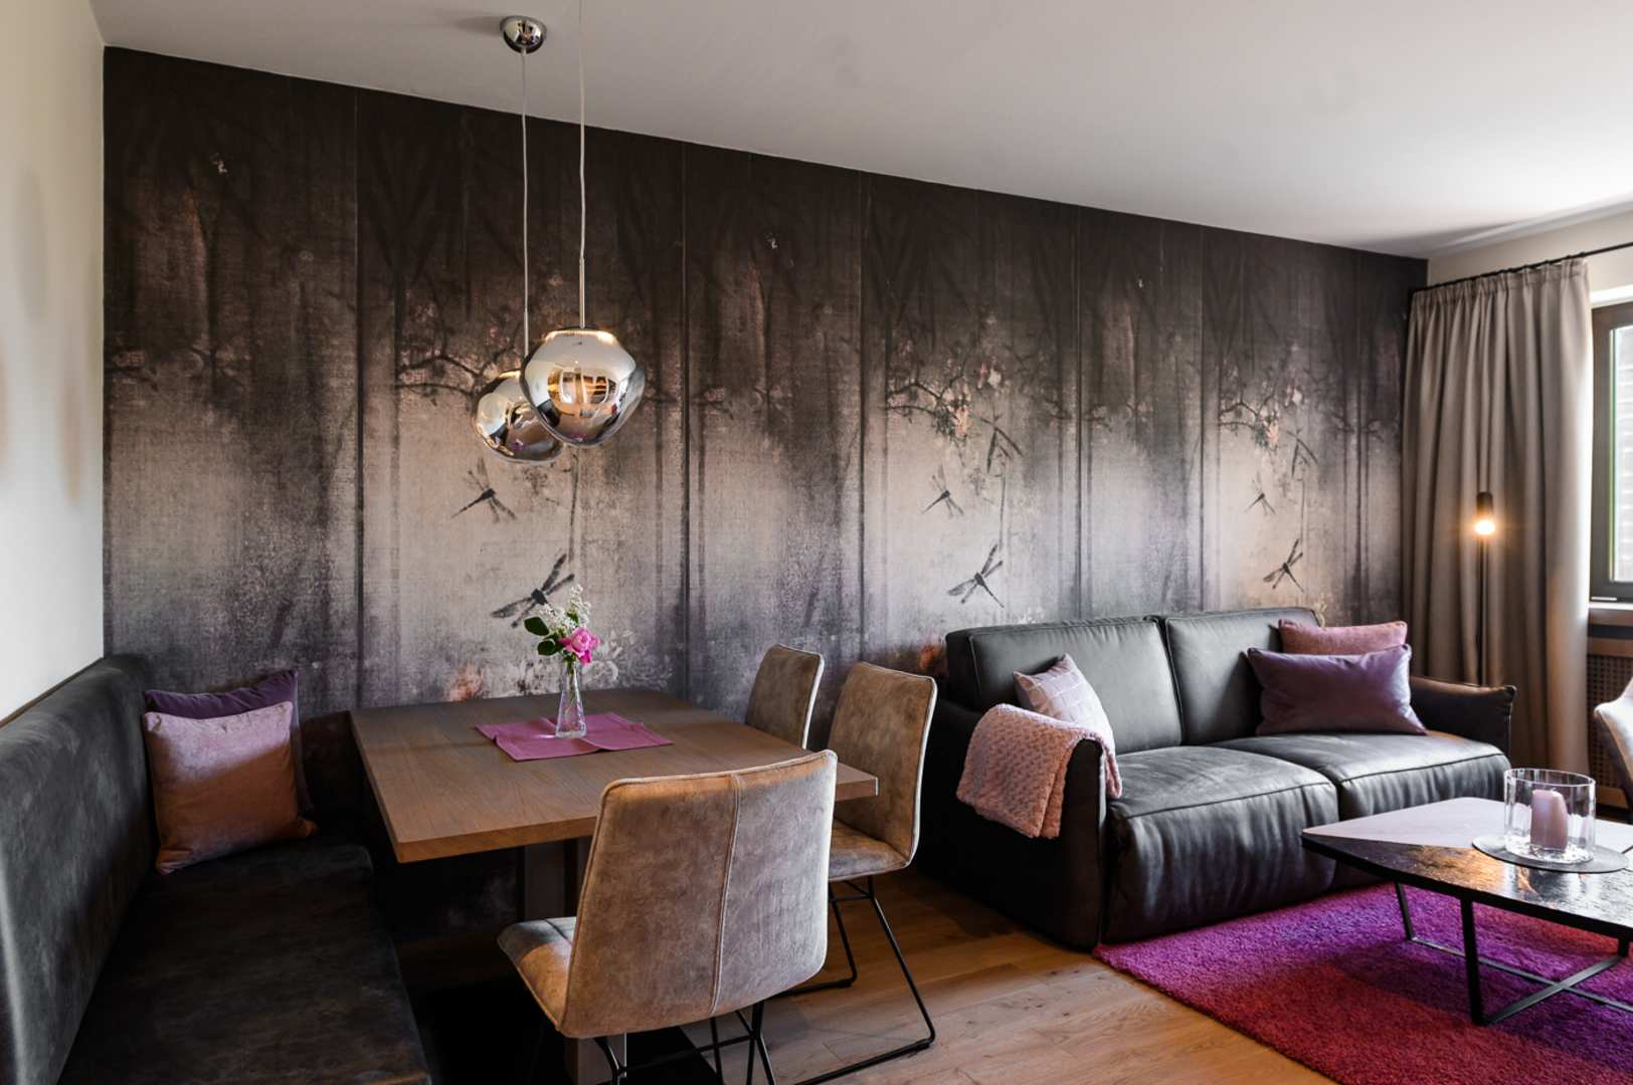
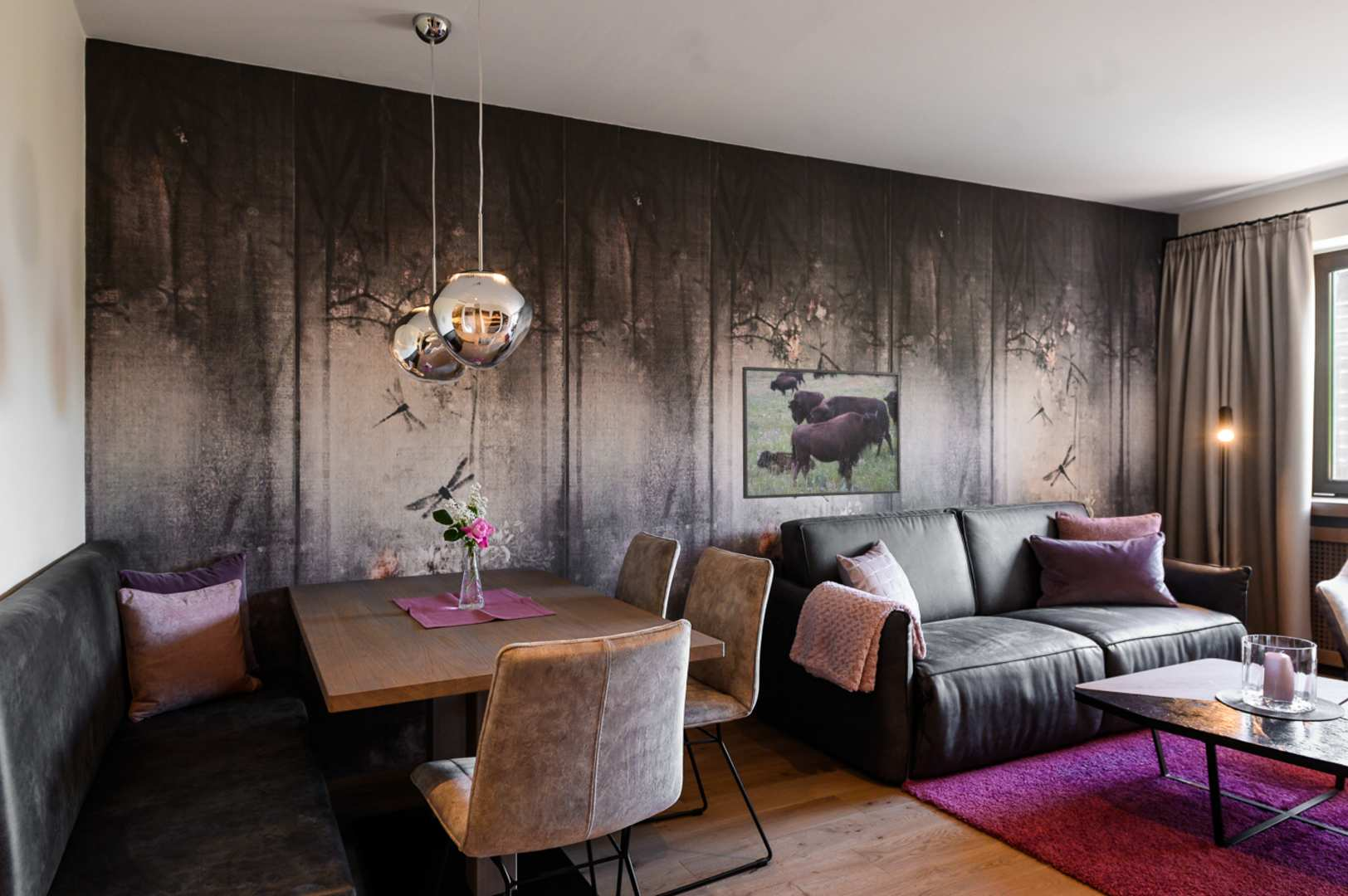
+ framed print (824, 432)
